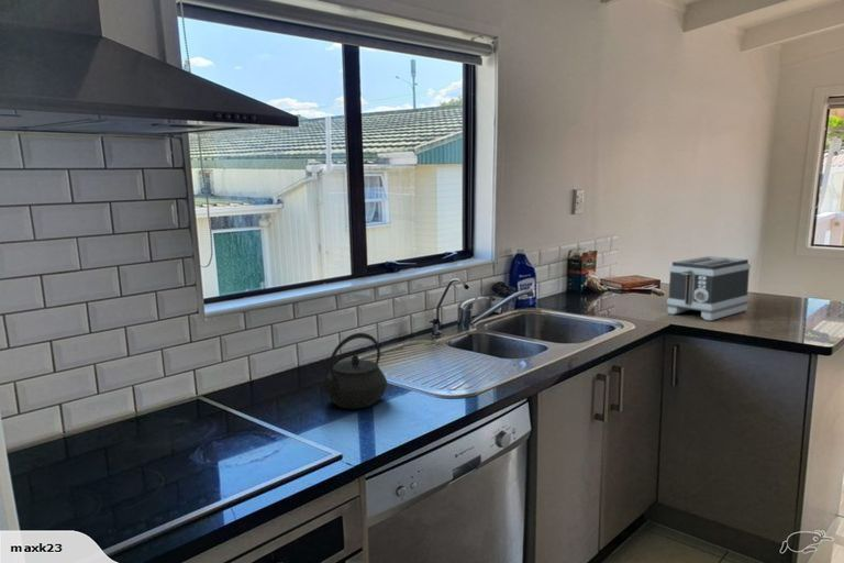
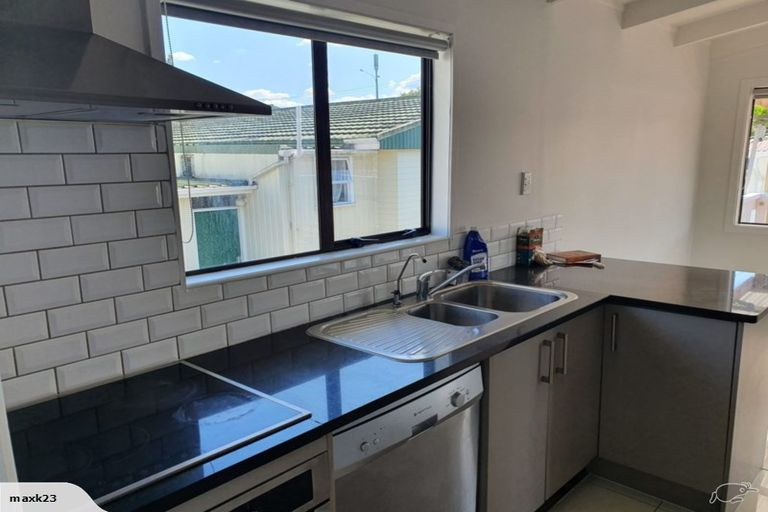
- kettle (352, 369)
- toaster (706, 287)
